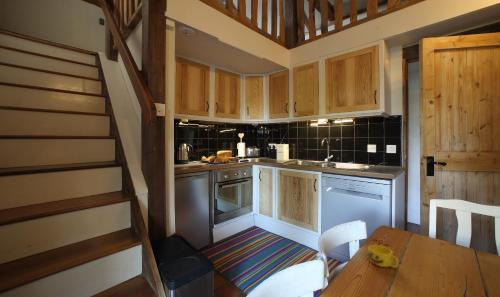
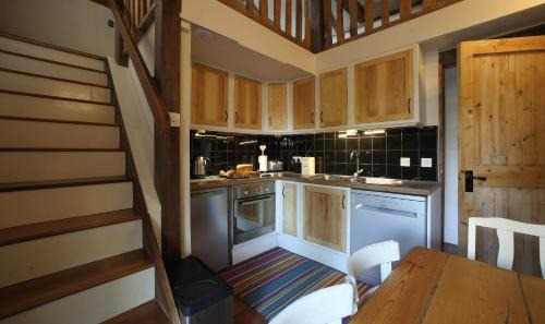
- cup (383, 257)
